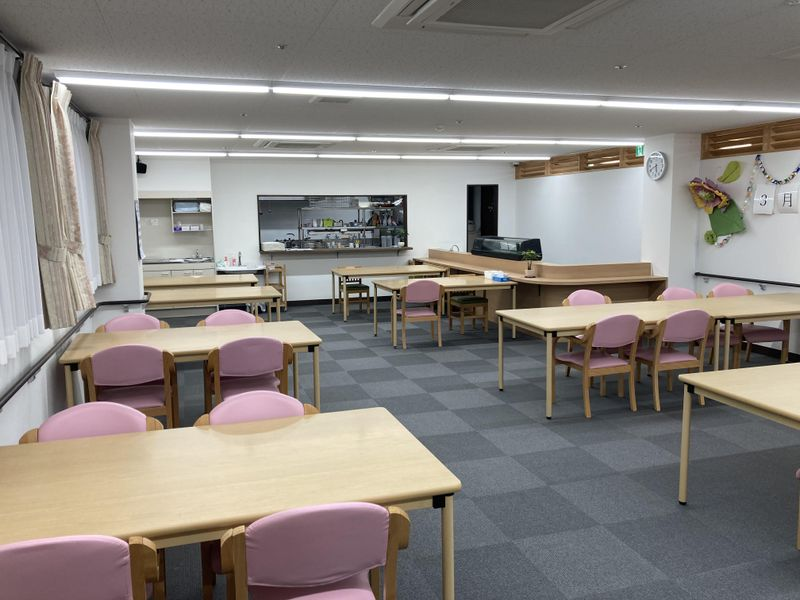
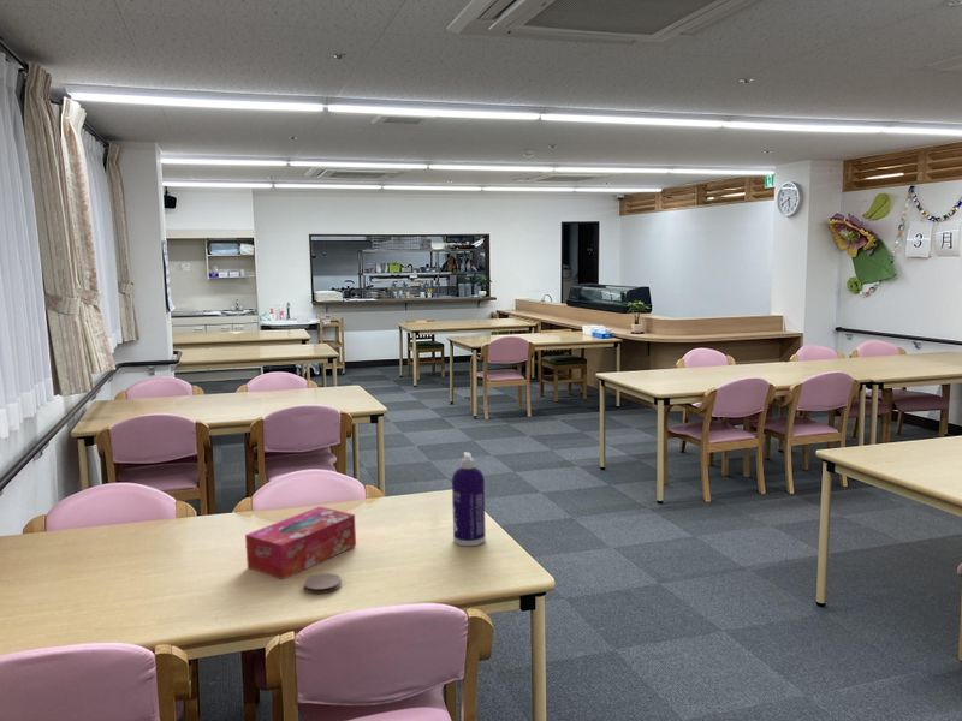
+ tissue box (302, 540)
+ spray bottle (468, 496)
+ coaster (322, 583)
